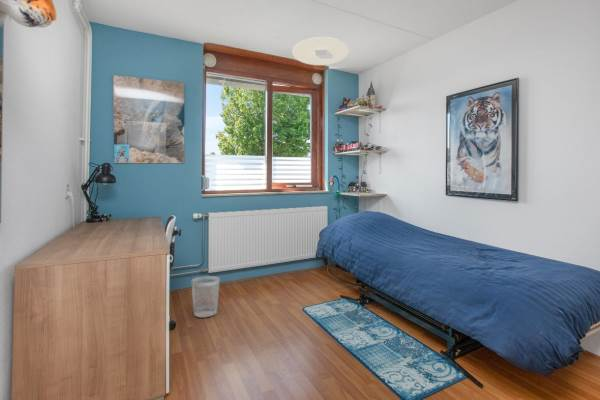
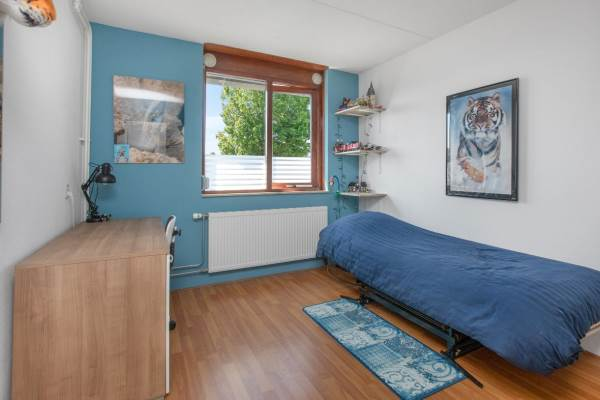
- ceiling light (320, 49)
- wastebasket (205, 296)
